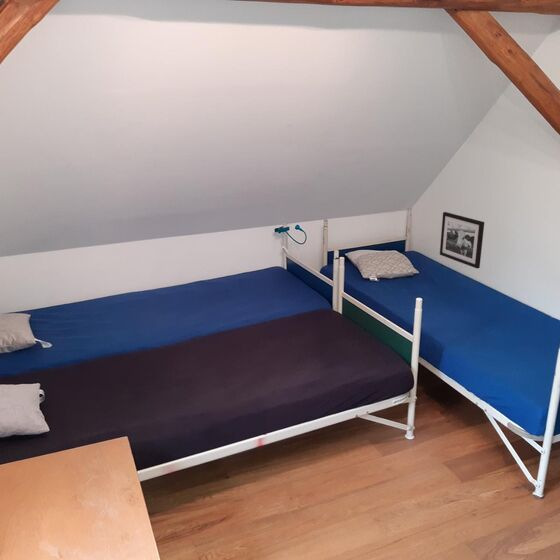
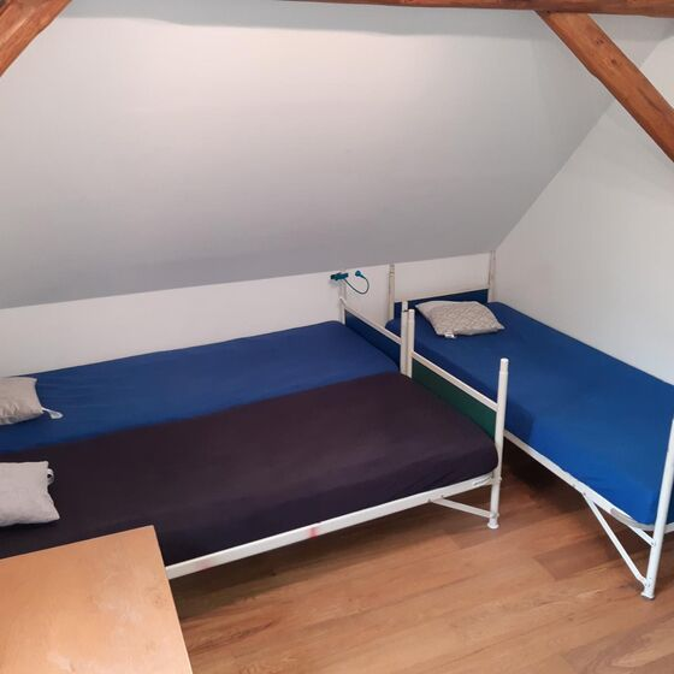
- picture frame (460, 239)
